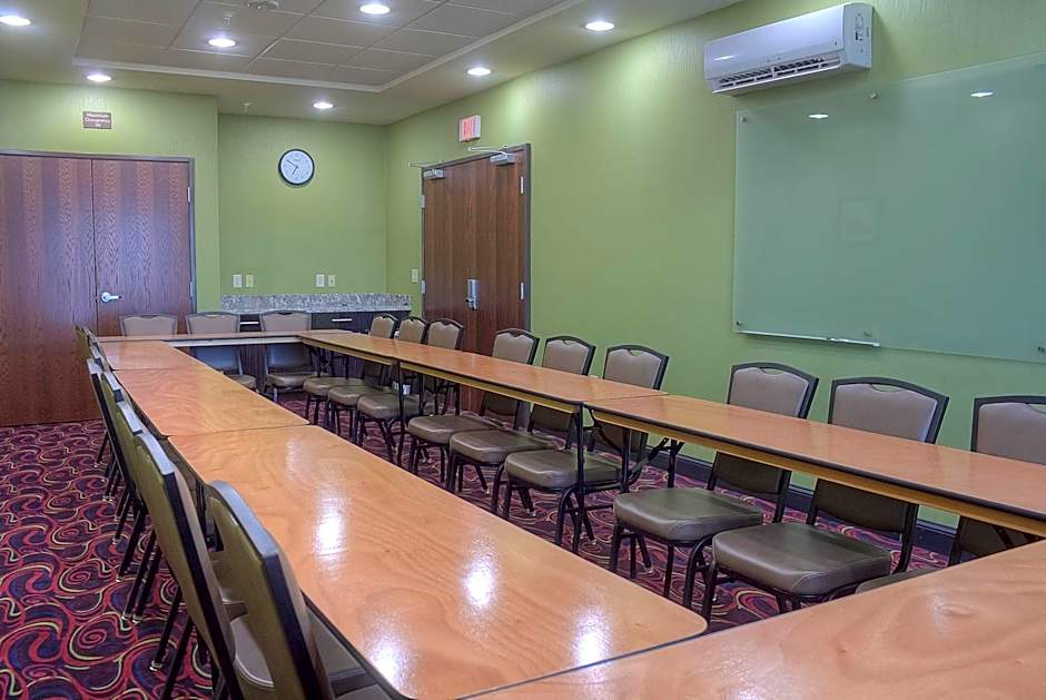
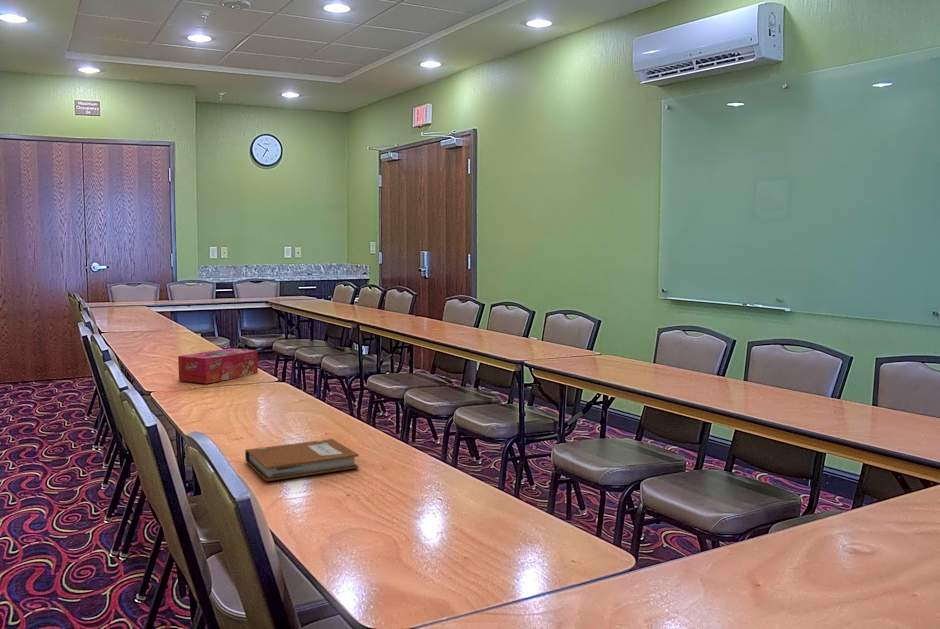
+ tissue box (219, 365)
+ notebook (303, 457)
